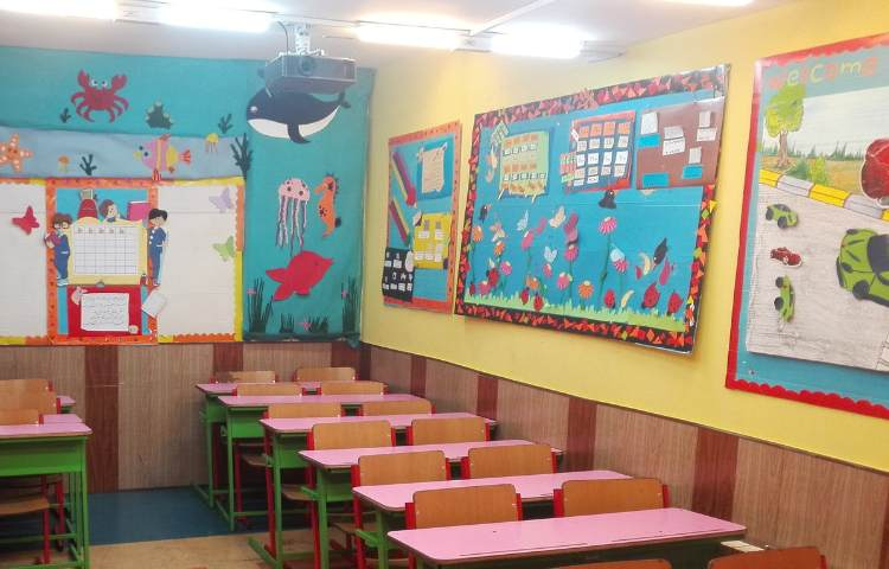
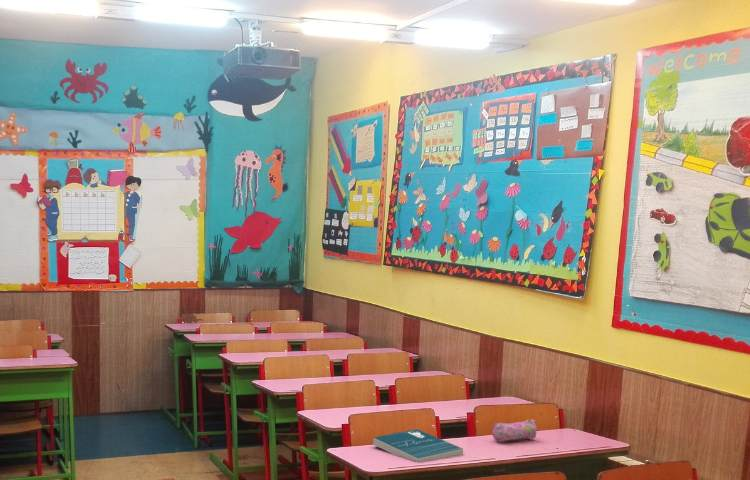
+ book (417, 446)
+ pencil case (515, 430)
